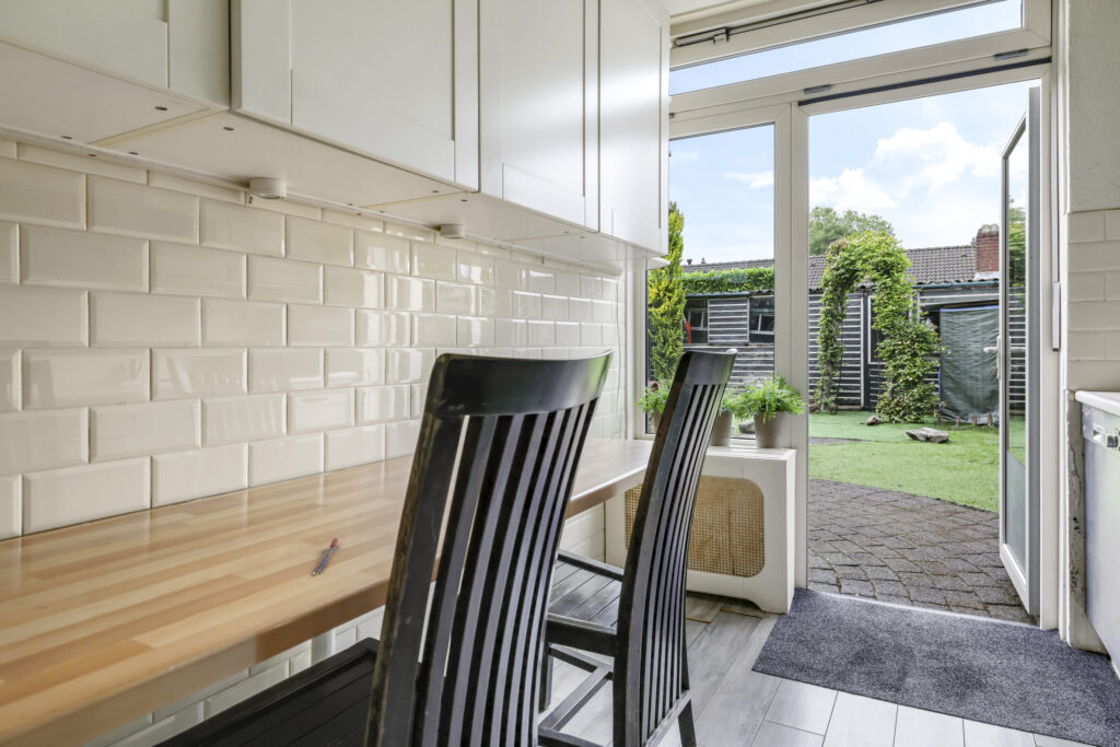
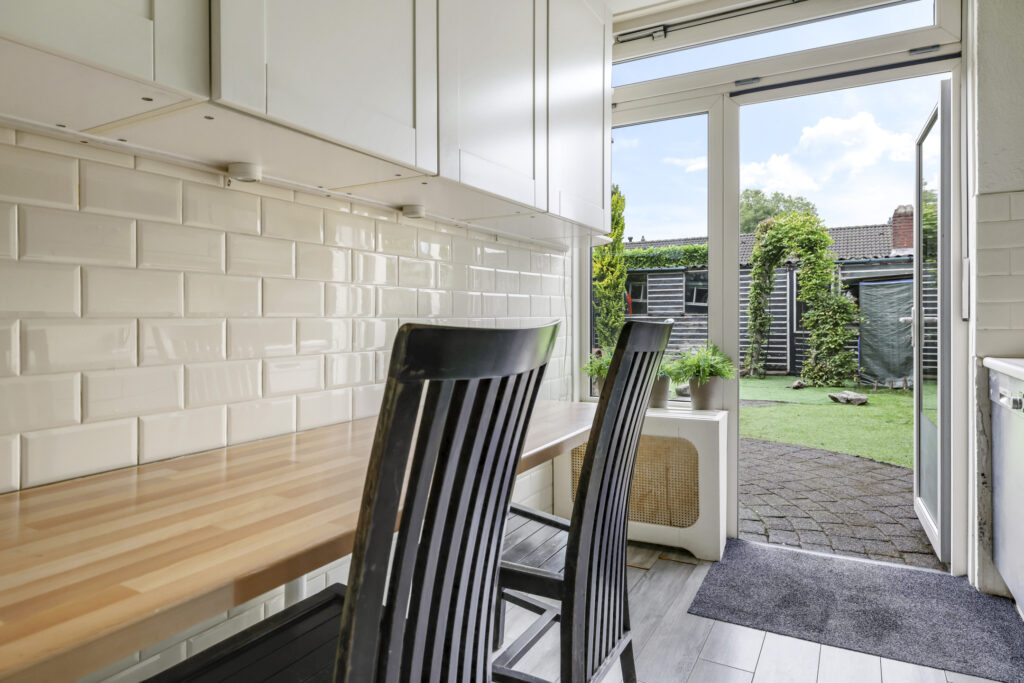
- pen (327, 553)
